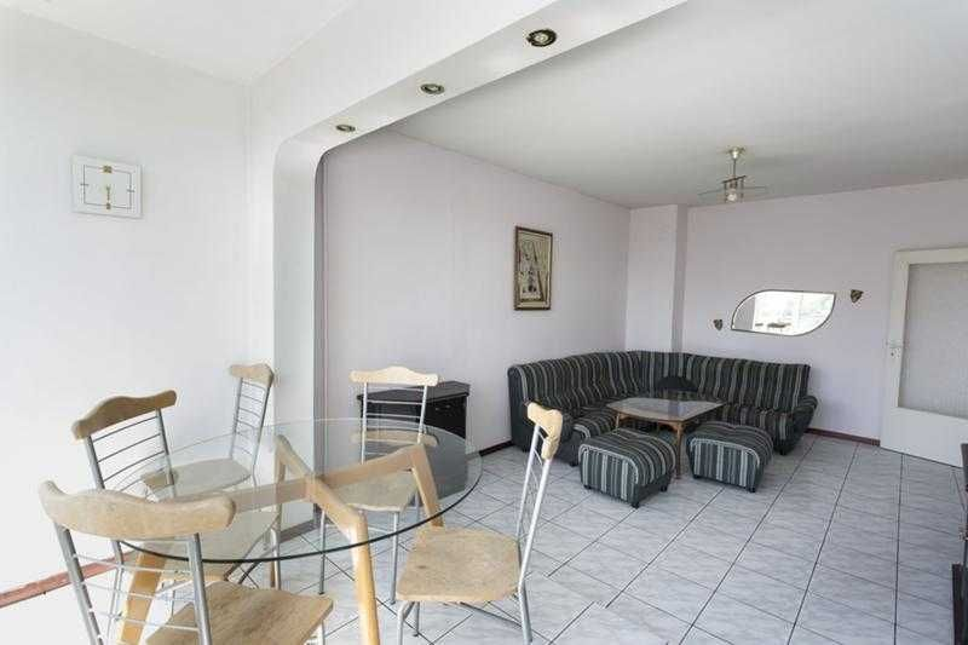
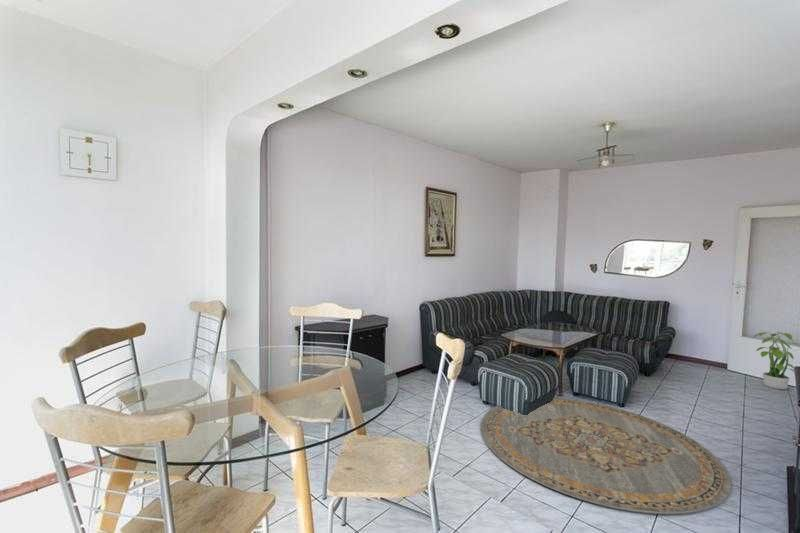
+ potted plant (771, 358)
+ rug (590, 439)
